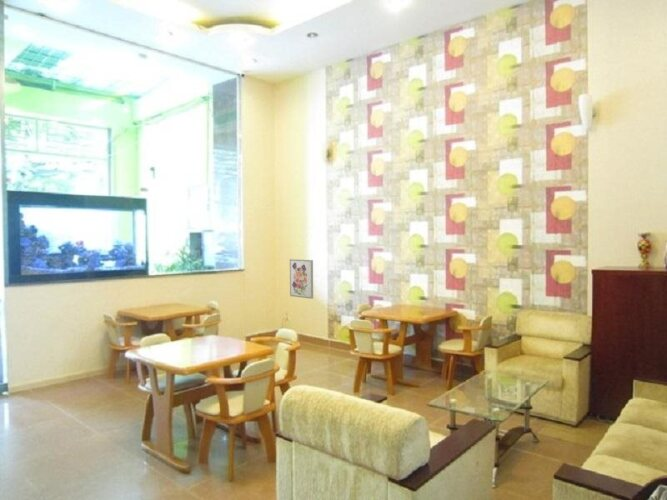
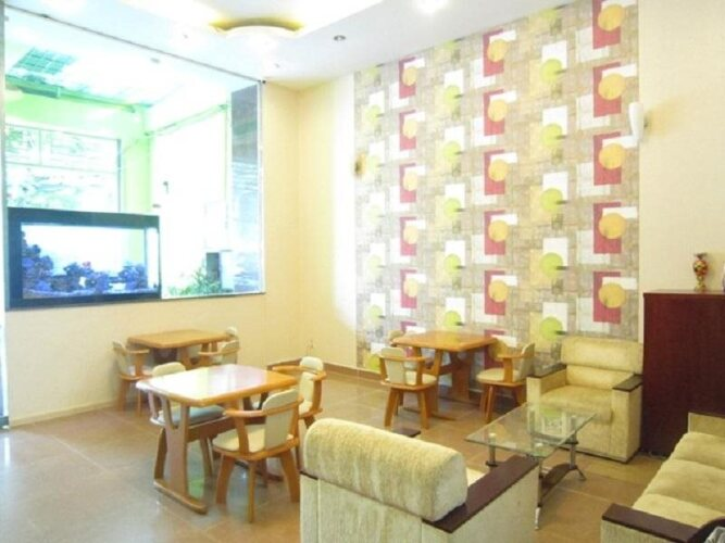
- wall art (301, 278)
